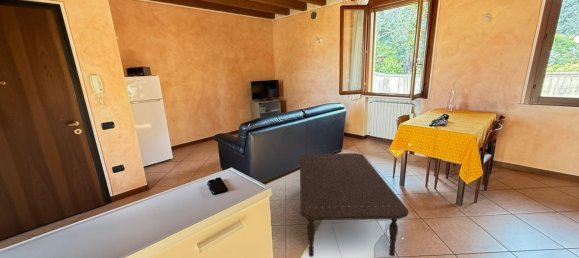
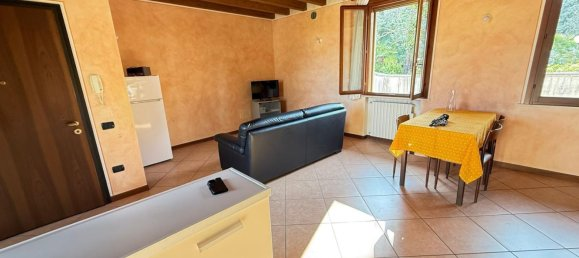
- coffee table (339, 195)
